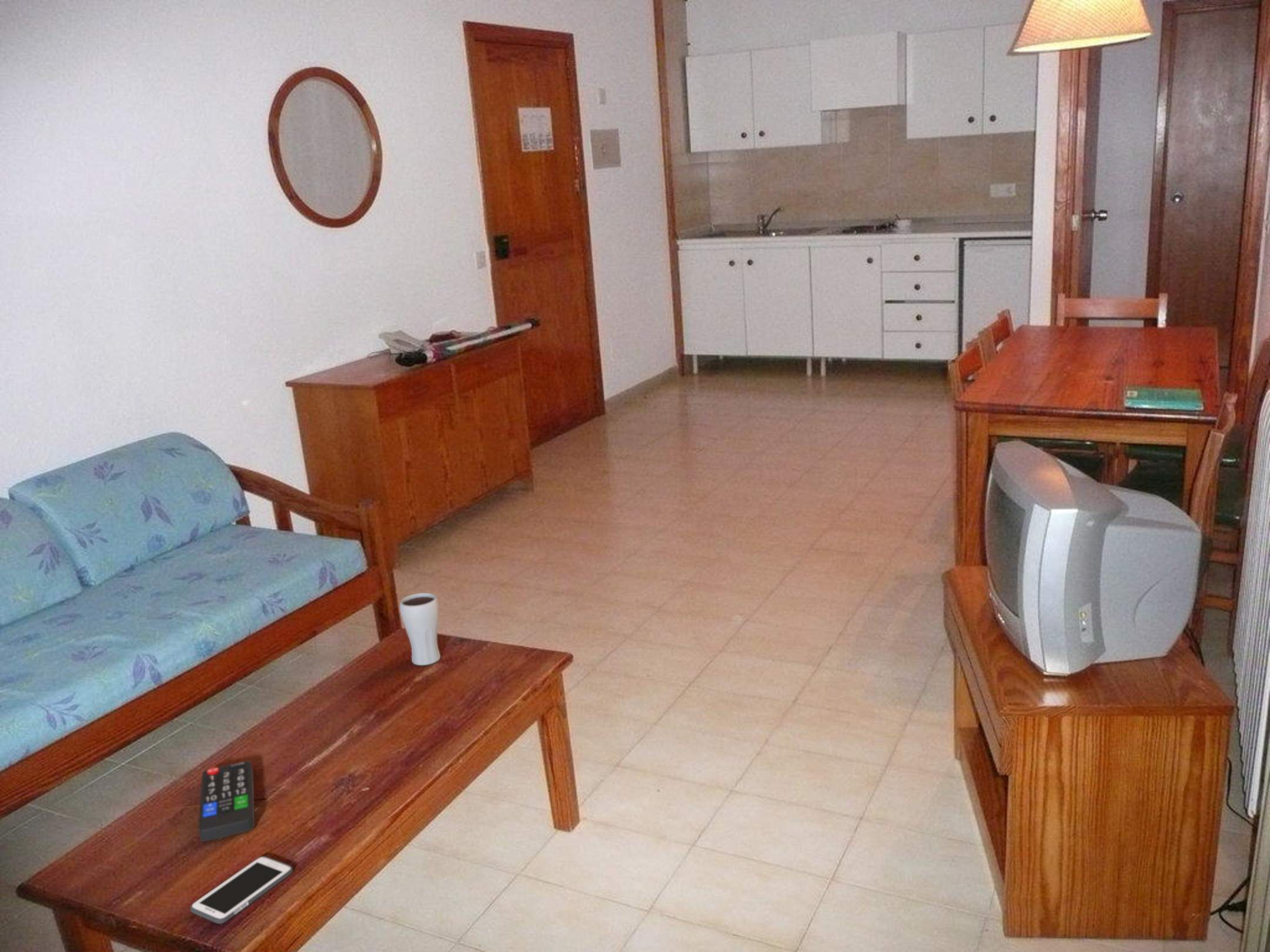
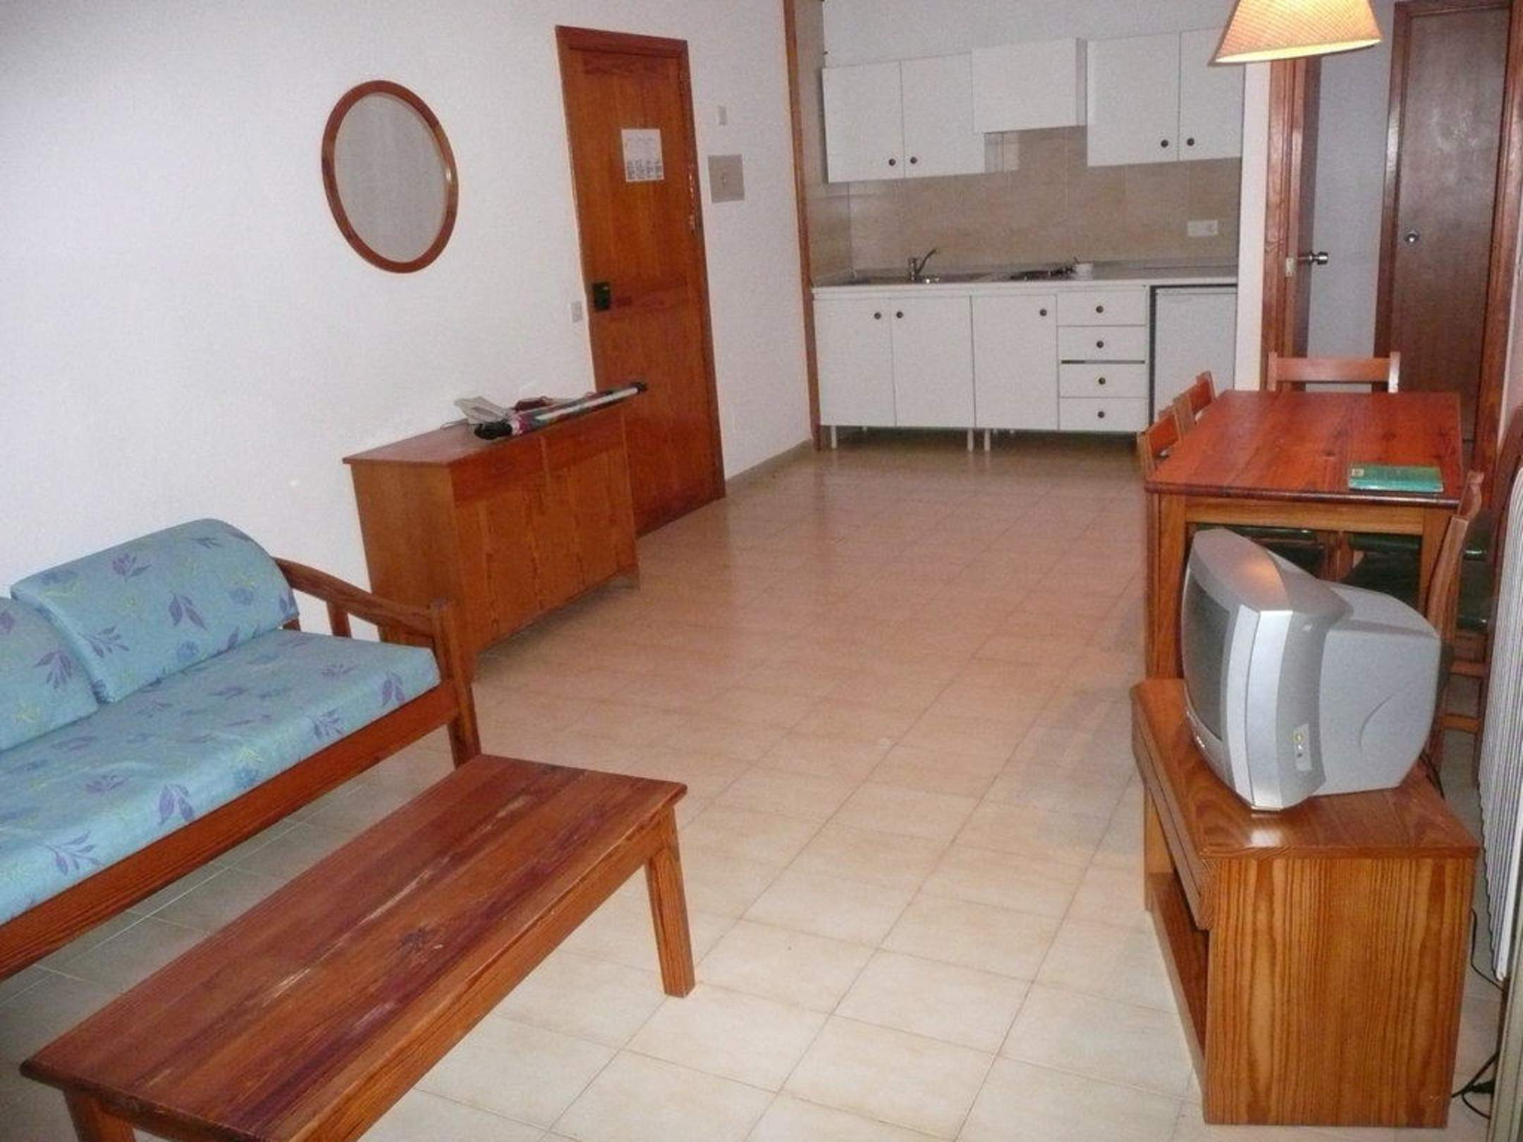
- drinking glass (422, 630)
- remote control (227, 797)
- cell phone (242, 889)
